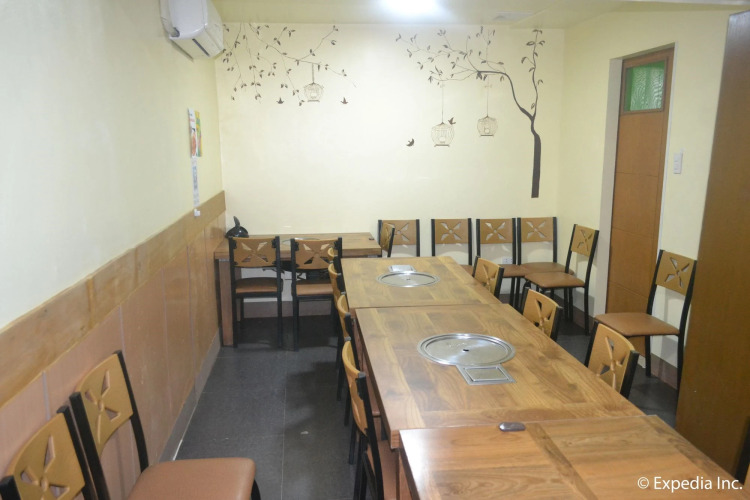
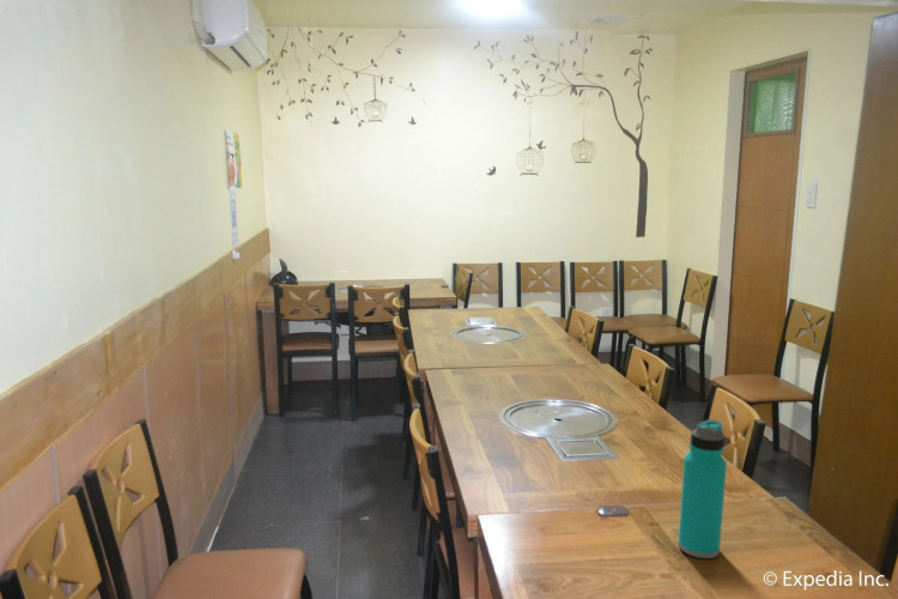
+ water bottle (703, 486)
